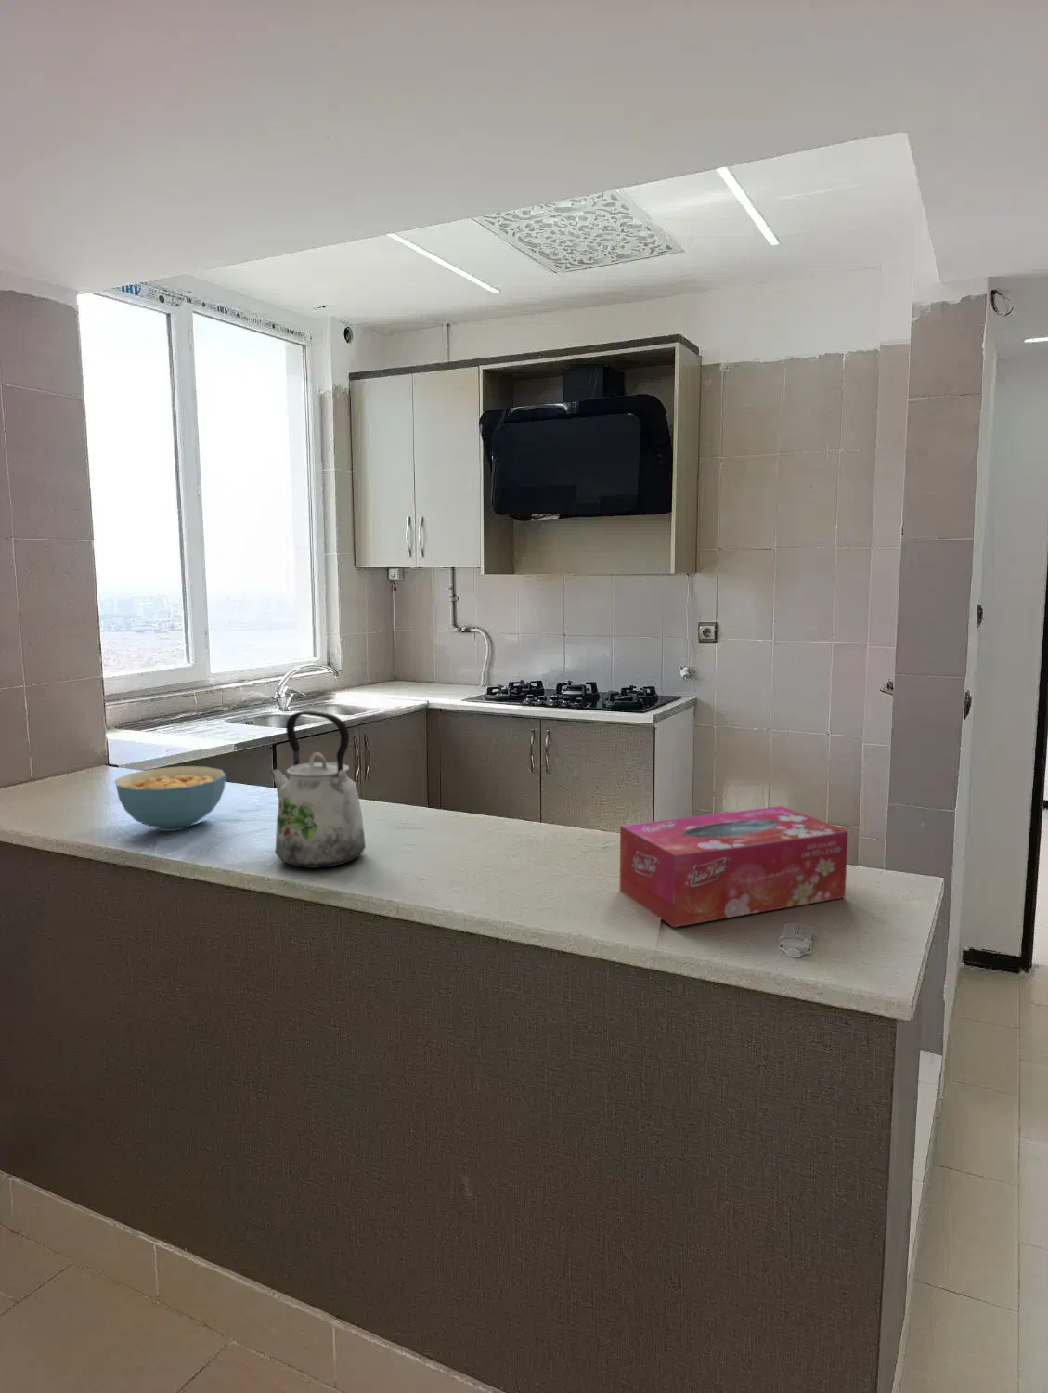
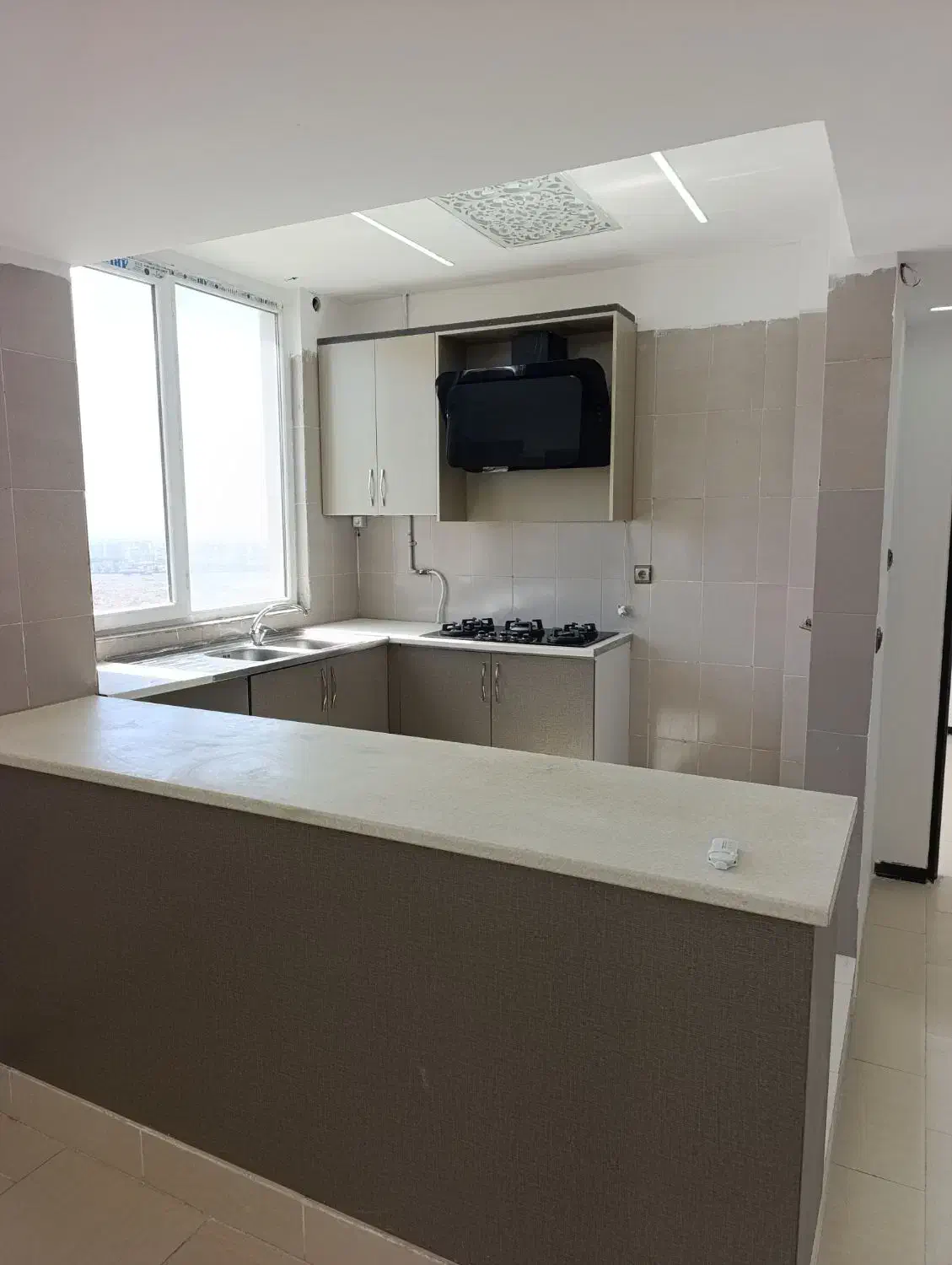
- kettle (307, 784)
- tissue box (731, 861)
- cereal bowl (172, 802)
